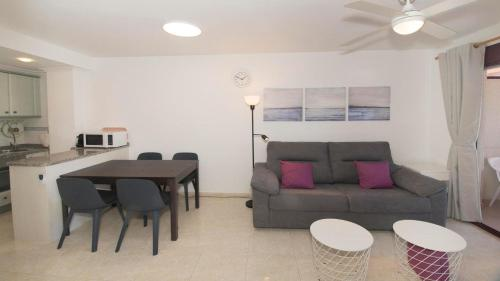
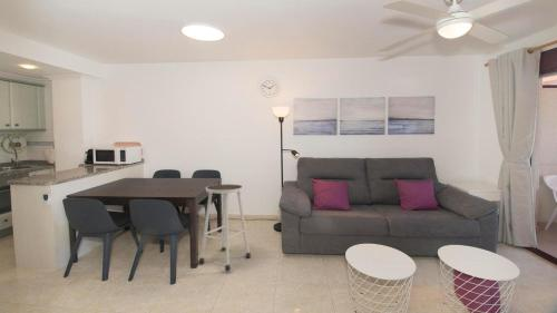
+ stool (225, 223)
